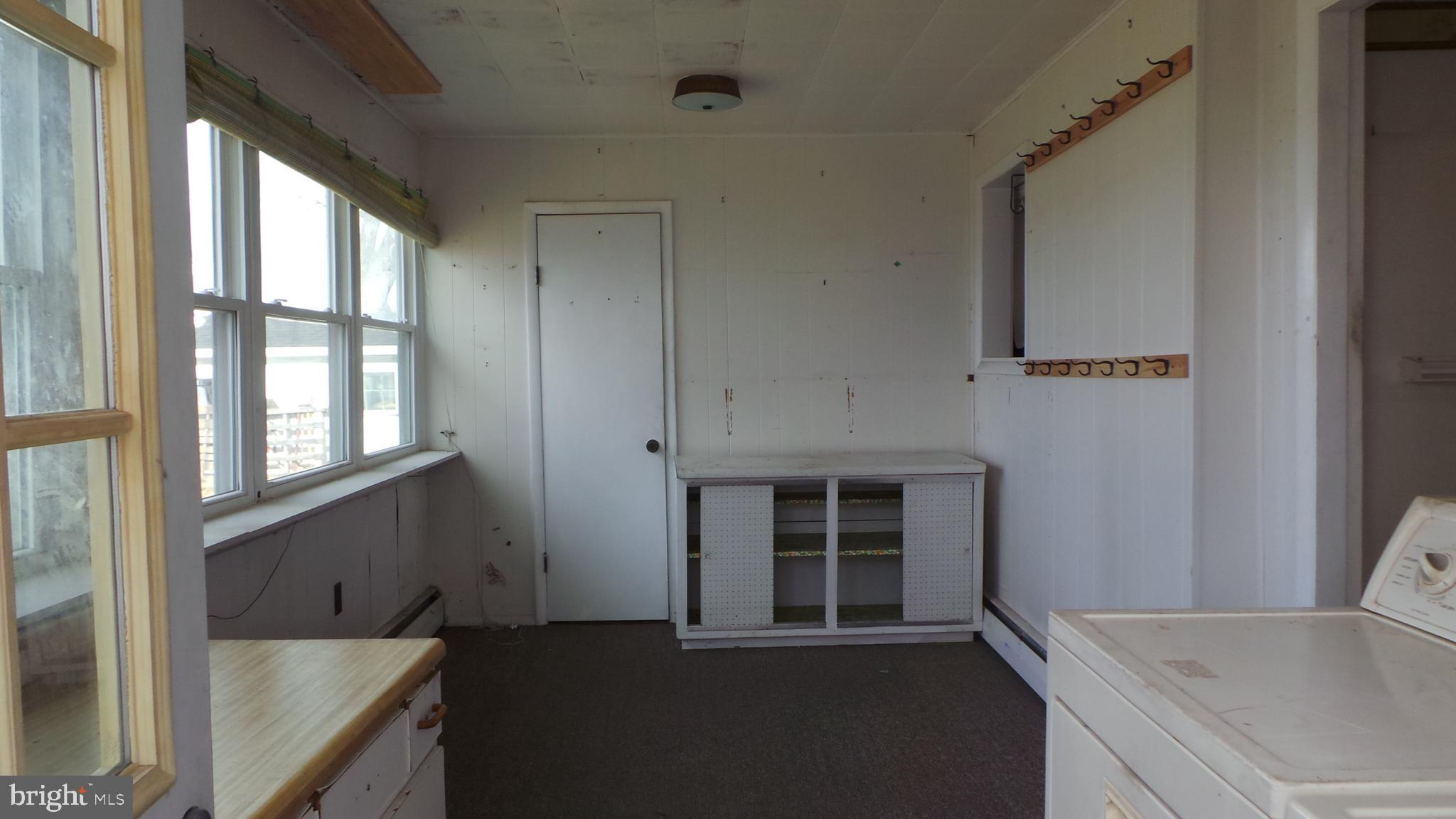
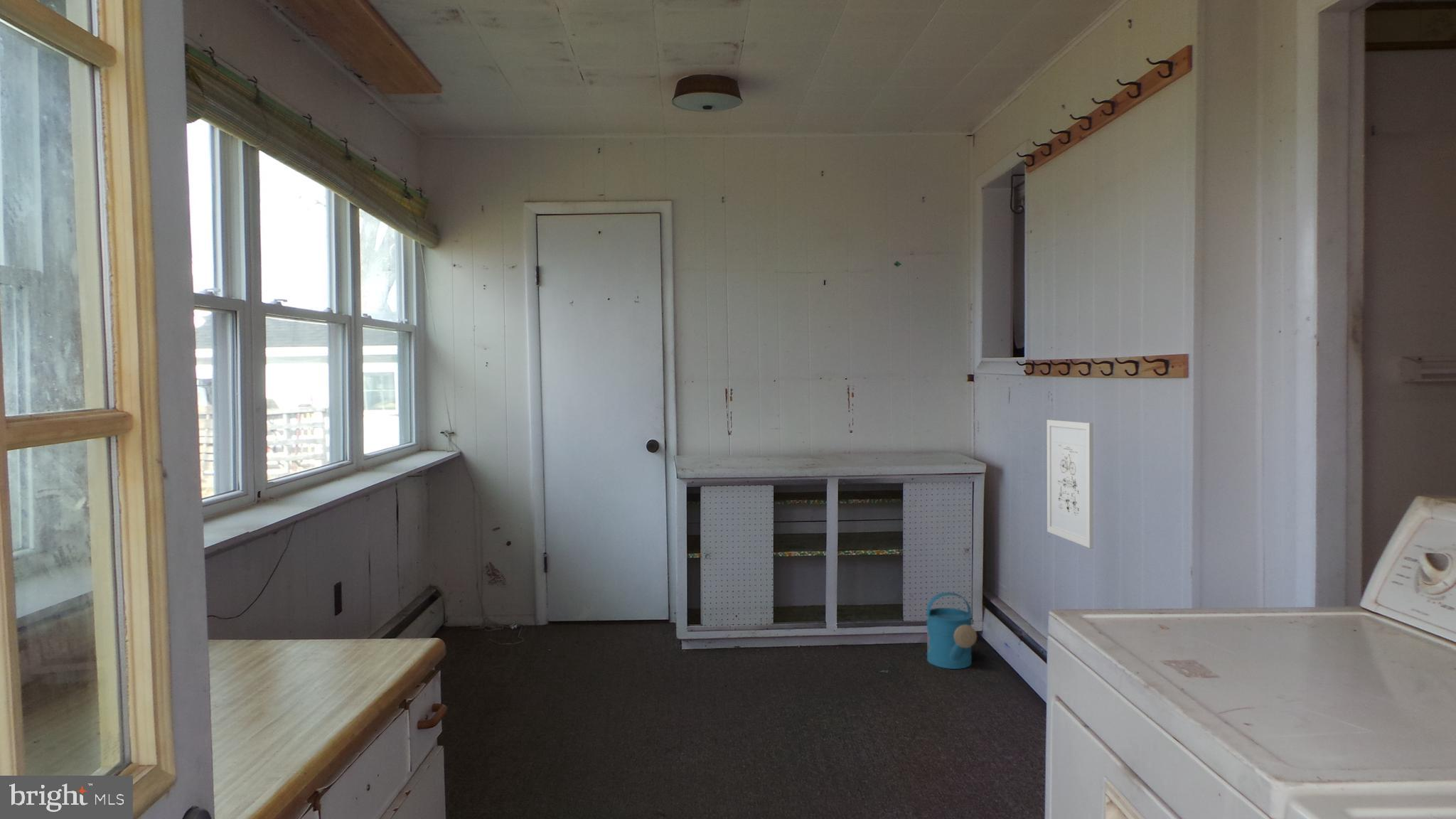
+ watering can (953, 632)
+ wall art (1069, 480)
